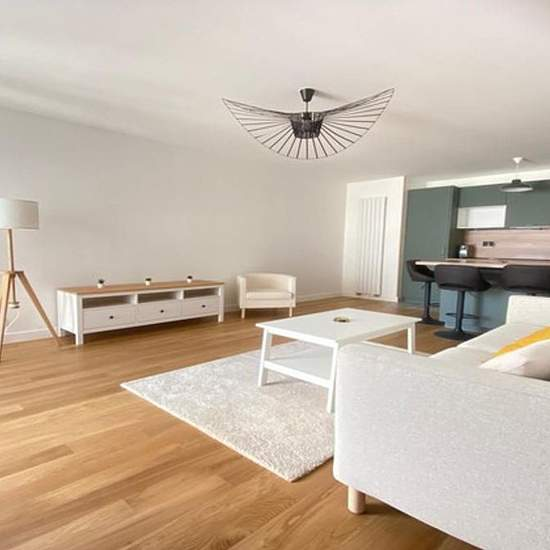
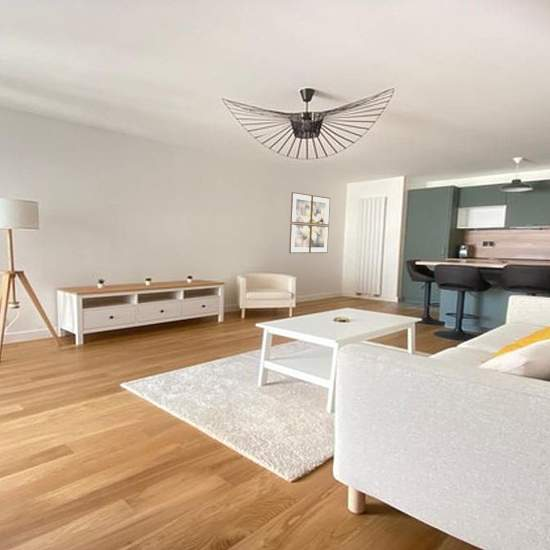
+ wall art (310, 223)
